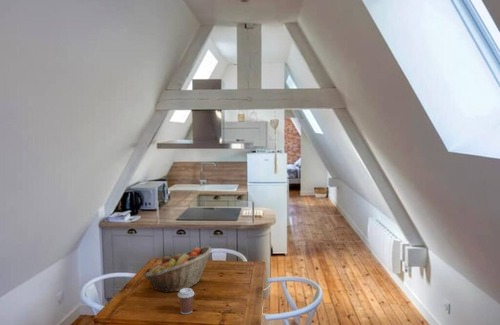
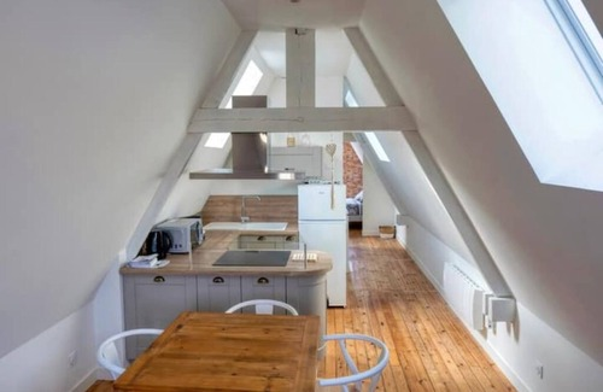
- fruit basket (180, 266)
- coffee cup (186, 301)
